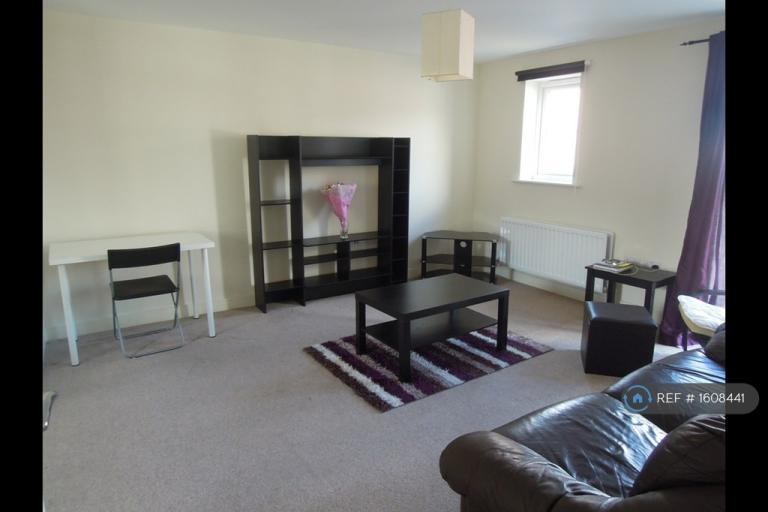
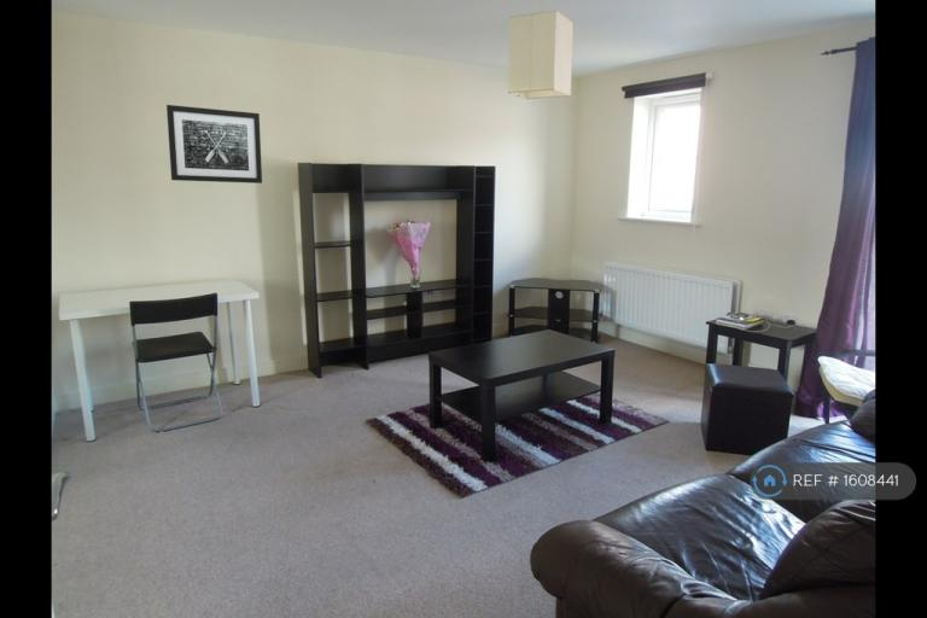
+ wall art (216, 145)
